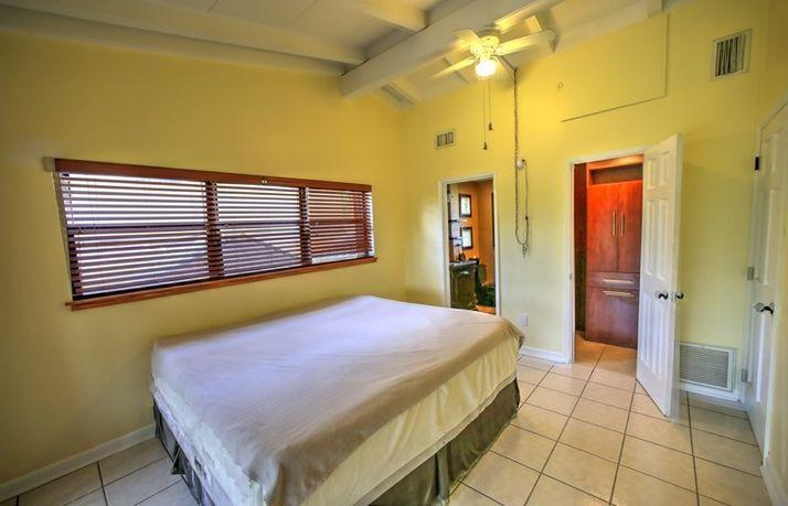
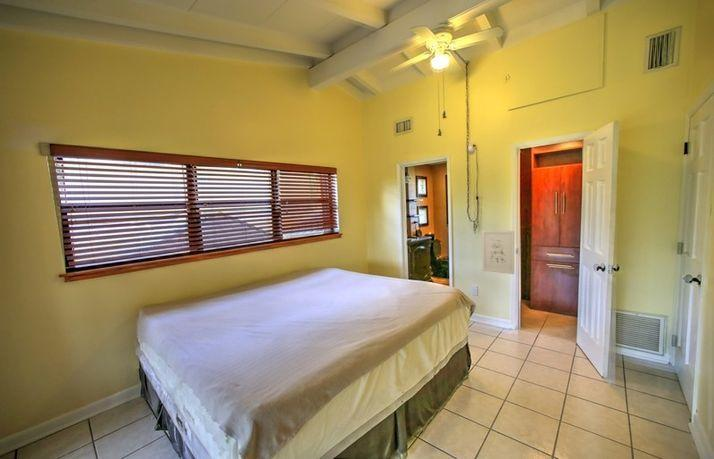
+ wall art (497, 251)
